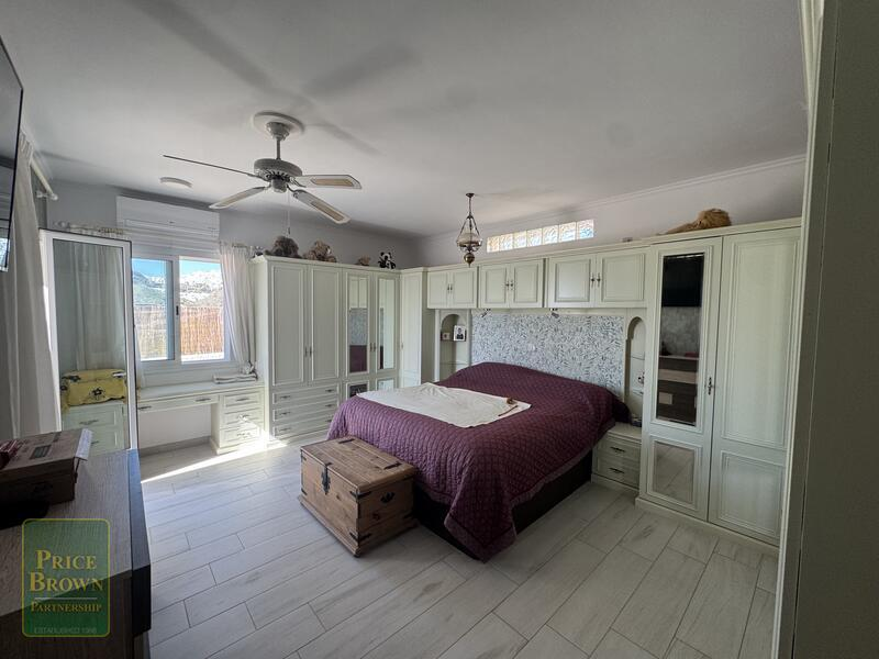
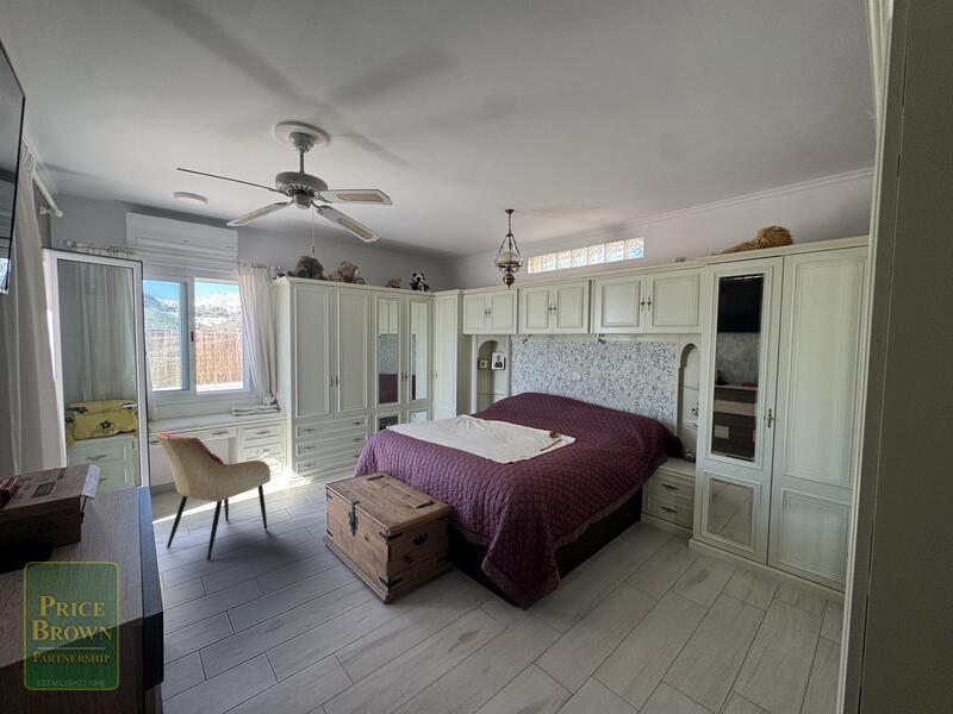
+ armchair (216, 483)
